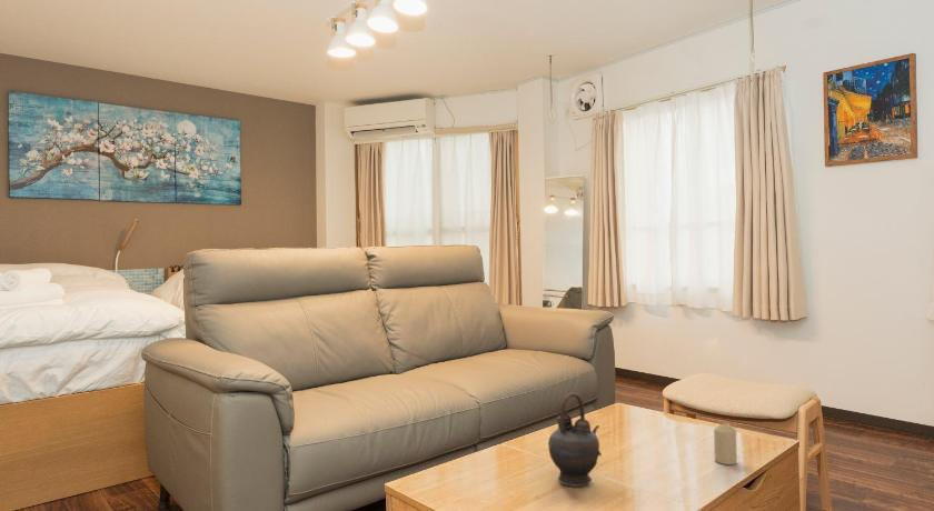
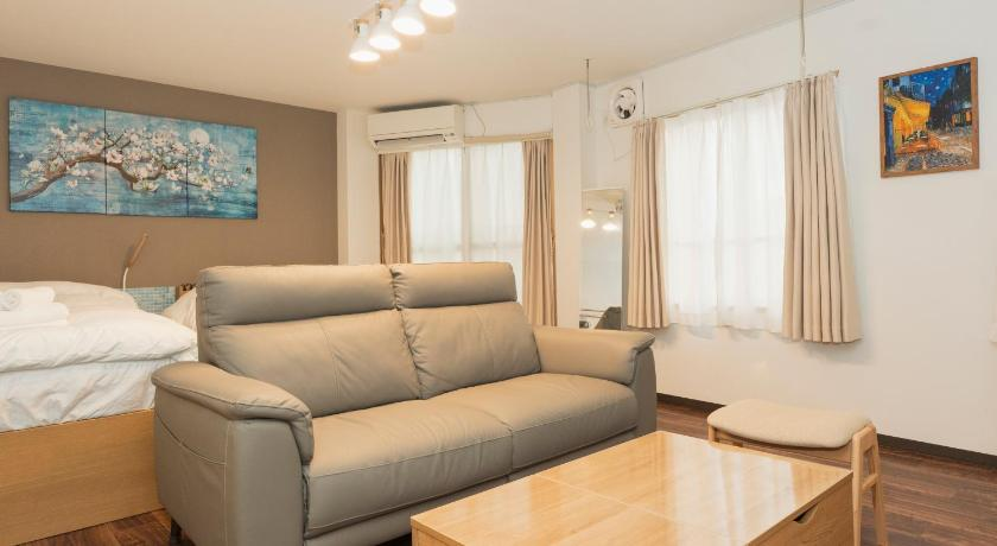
- candle (725, 442)
- teapot (577, 435)
